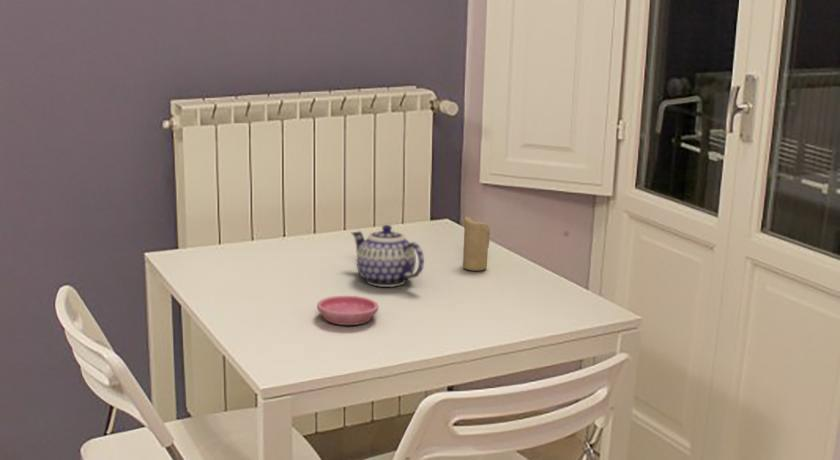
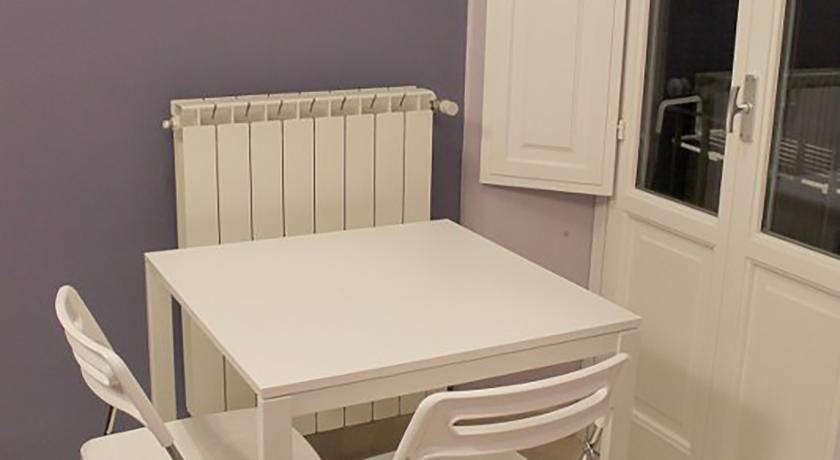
- saucer (347, 311)
- teapot (386, 253)
- candle (476, 243)
